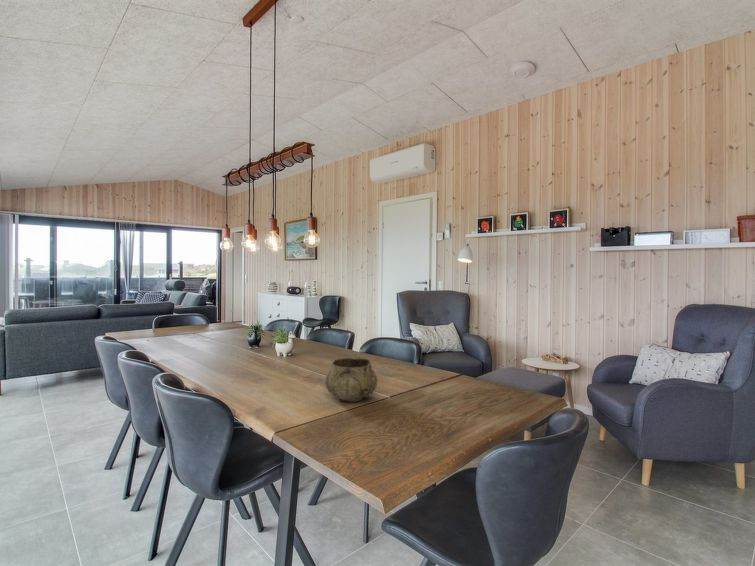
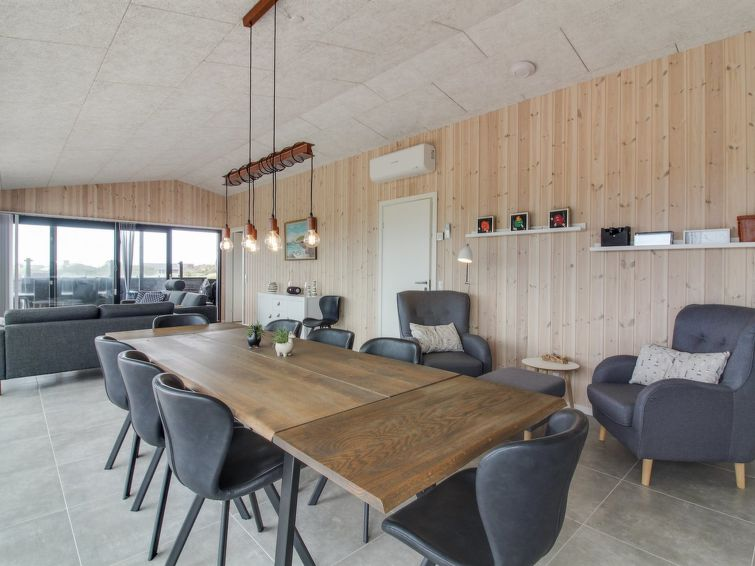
- decorative bowl (351, 380)
